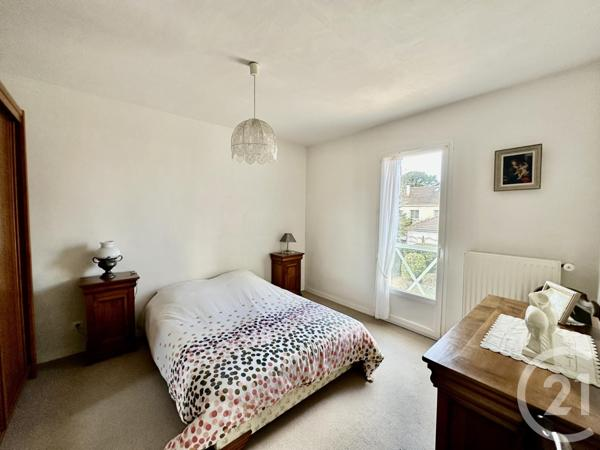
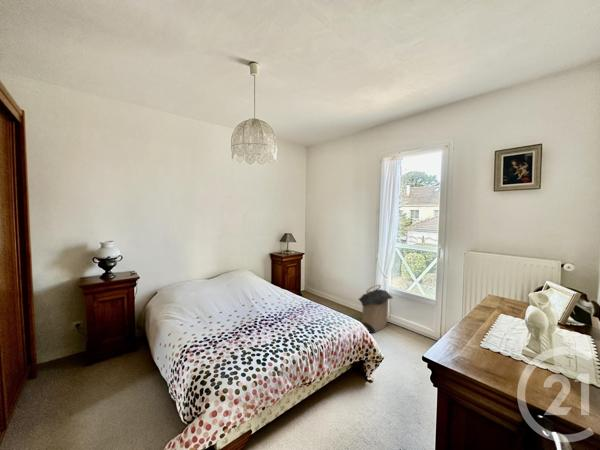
+ laundry hamper (375, 304)
